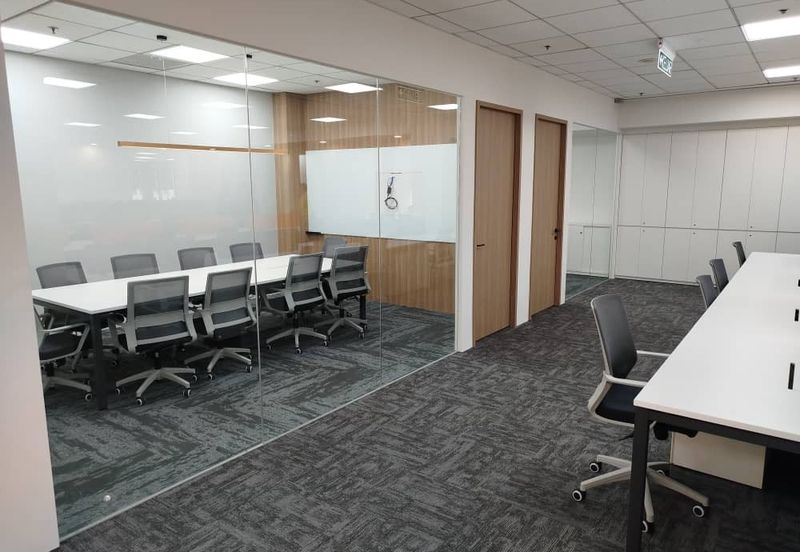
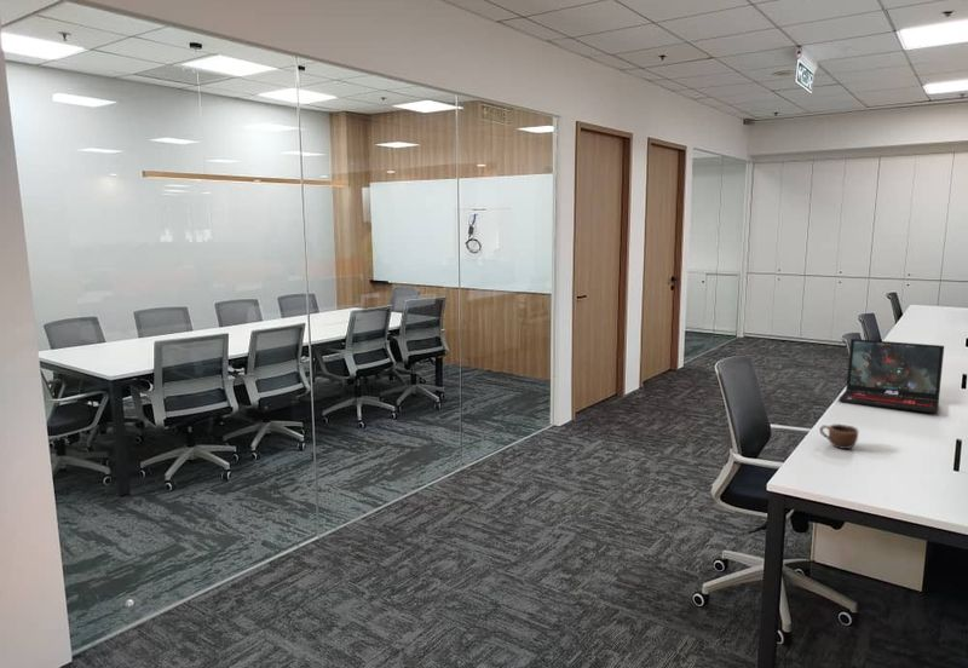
+ laptop (891, 374)
+ mug (840, 437)
